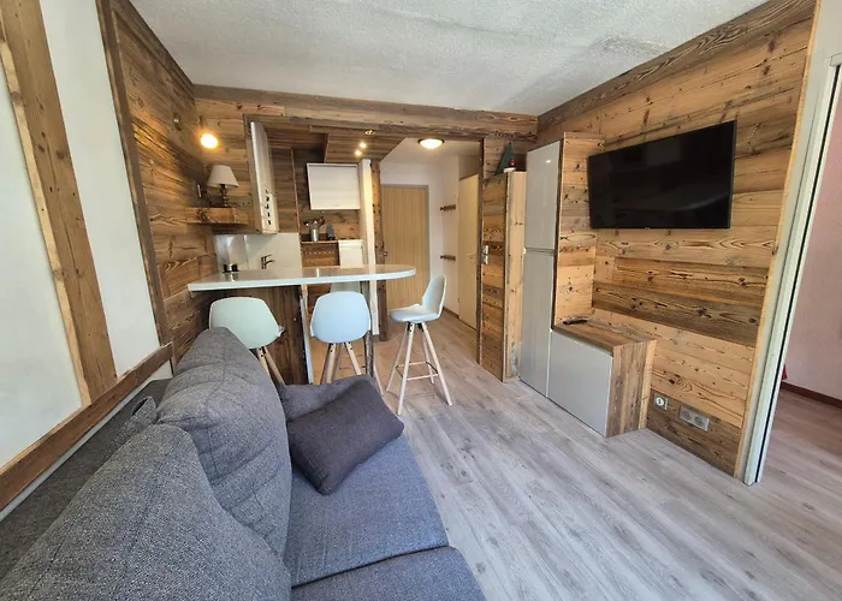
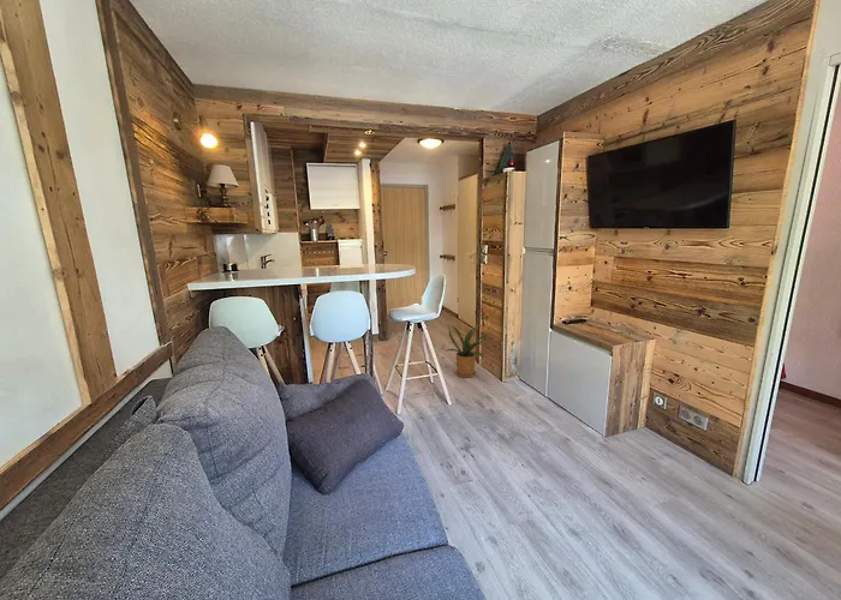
+ house plant (467, 347)
